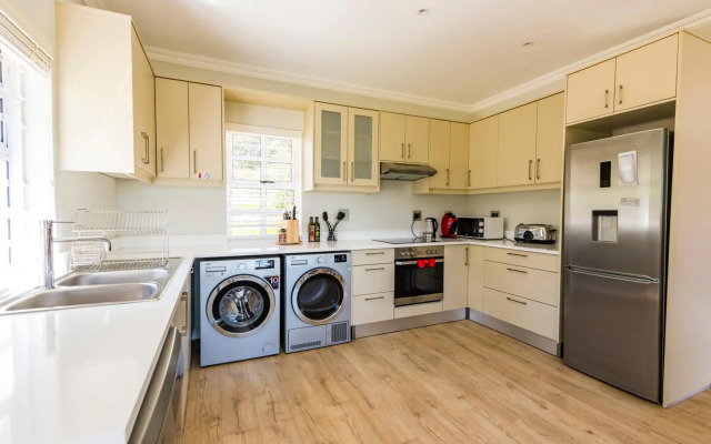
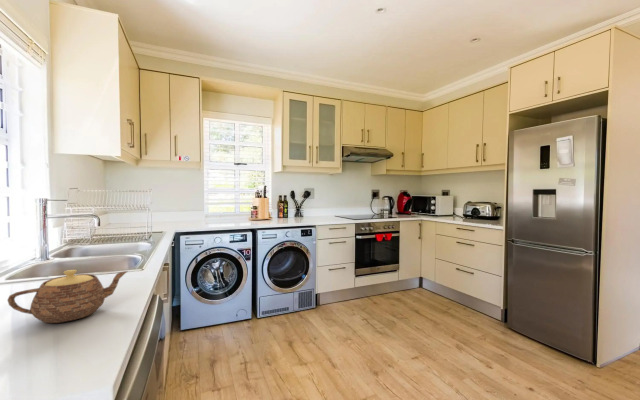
+ teapot (74, 292)
